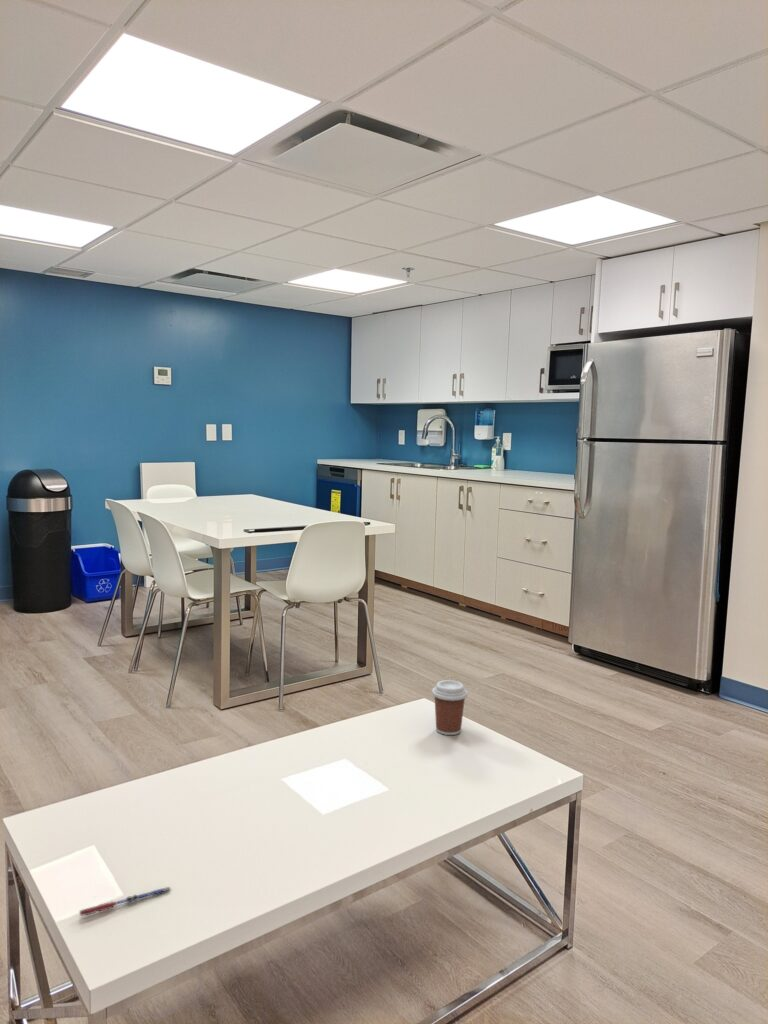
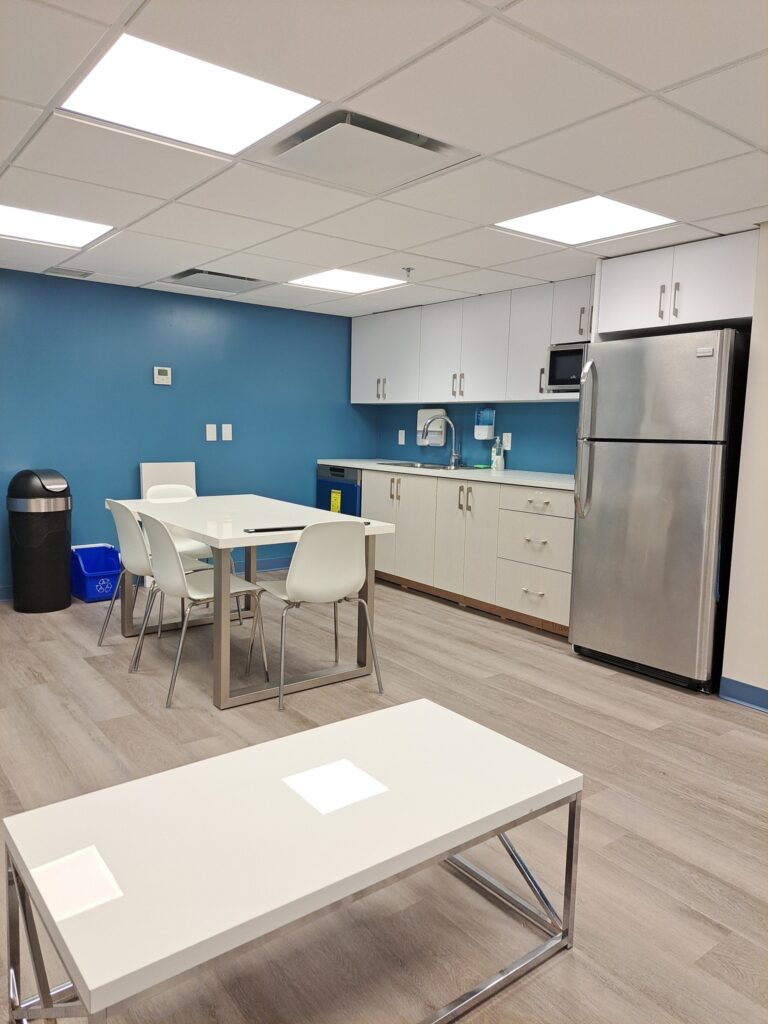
- coffee cup (449, 707)
- pen (126, 899)
